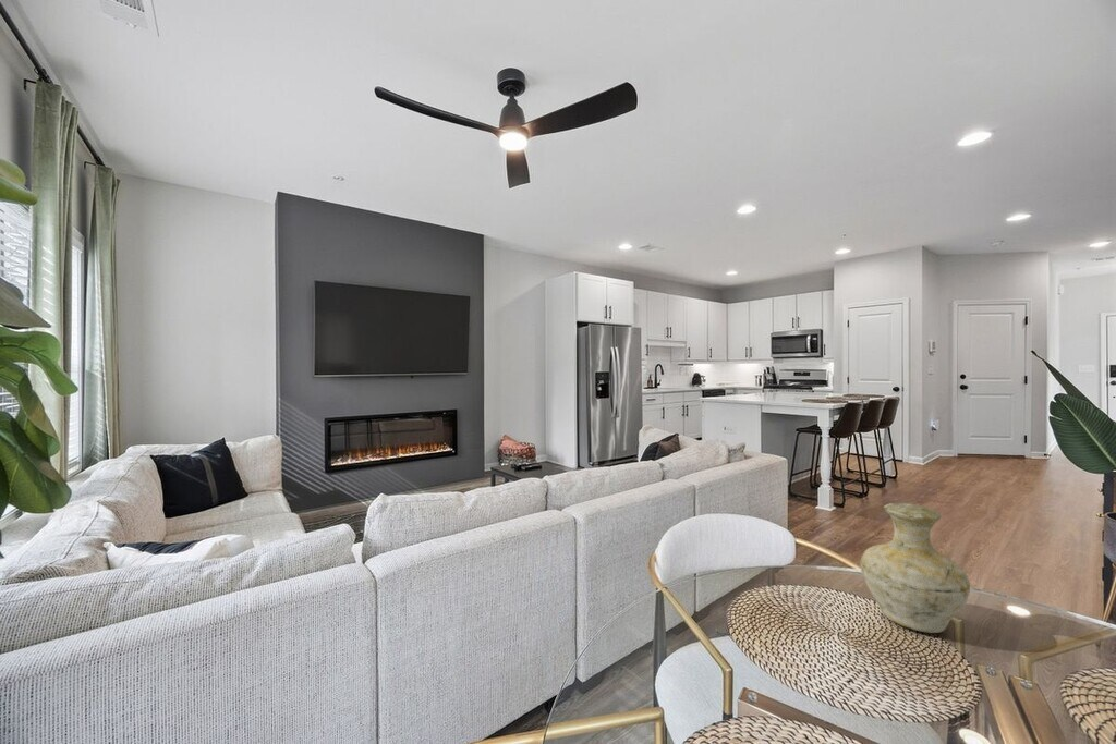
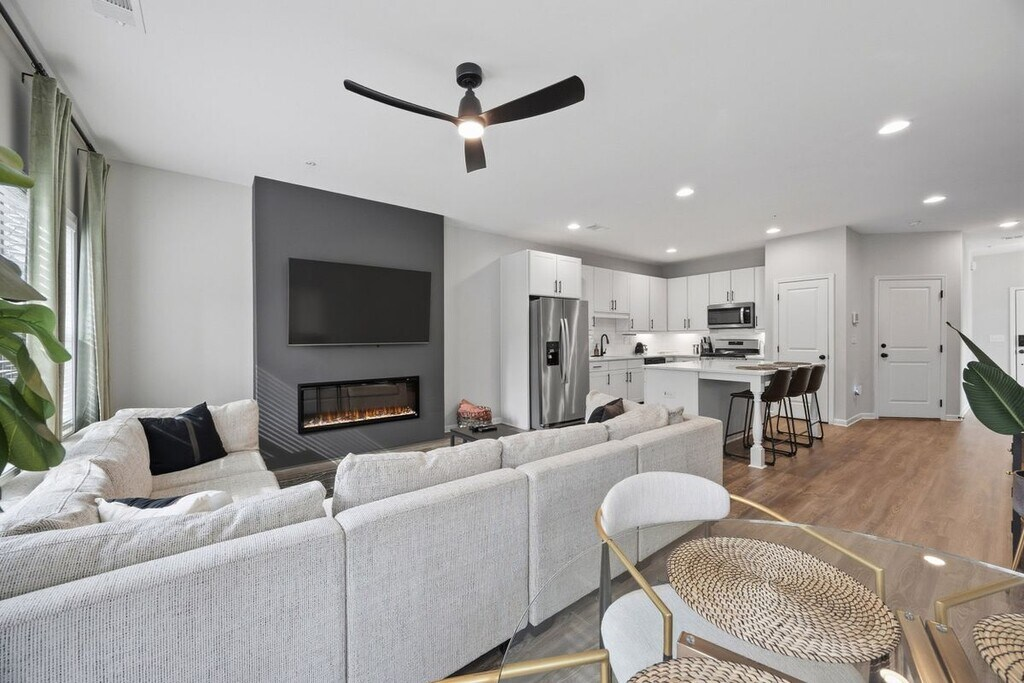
- vase (912, 563)
